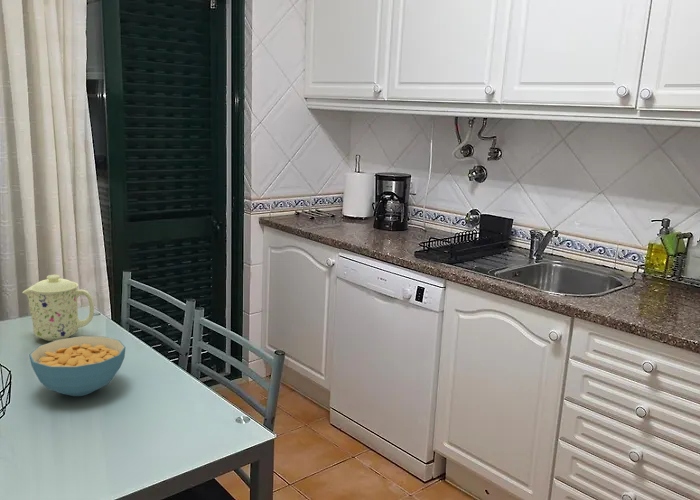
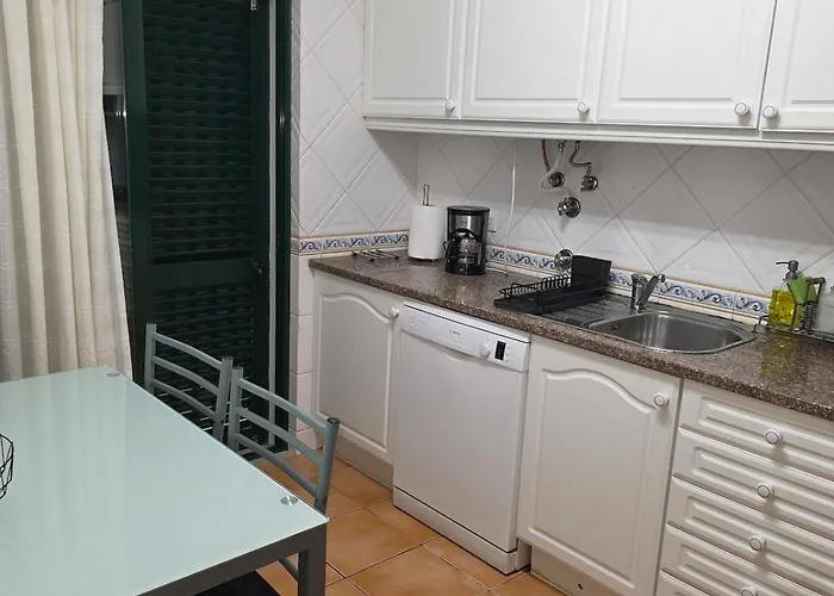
- mug (58, 306)
- cereal bowl (79, 370)
